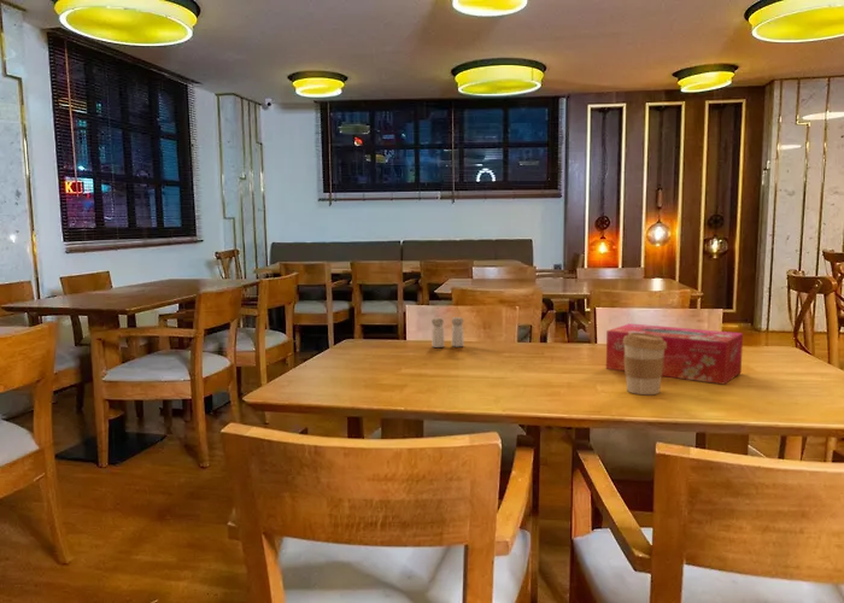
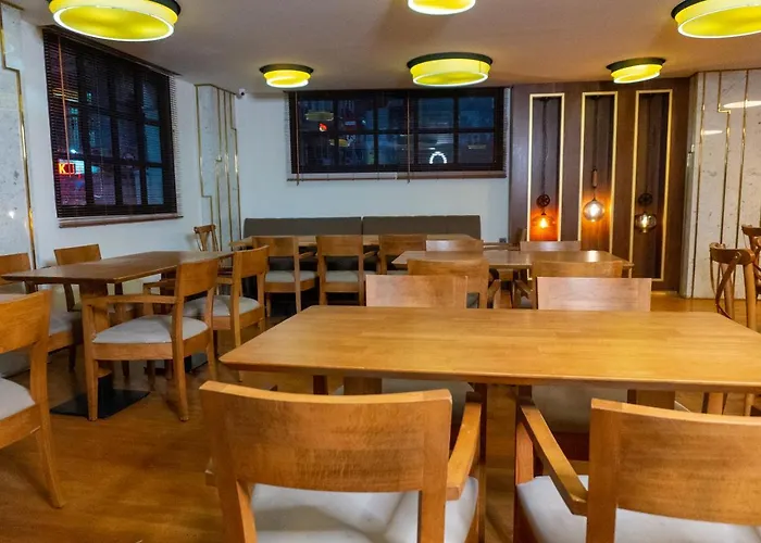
- salt and pepper shaker (442, 332)
- tissue box (673, 351)
- coffee cup (644, 362)
